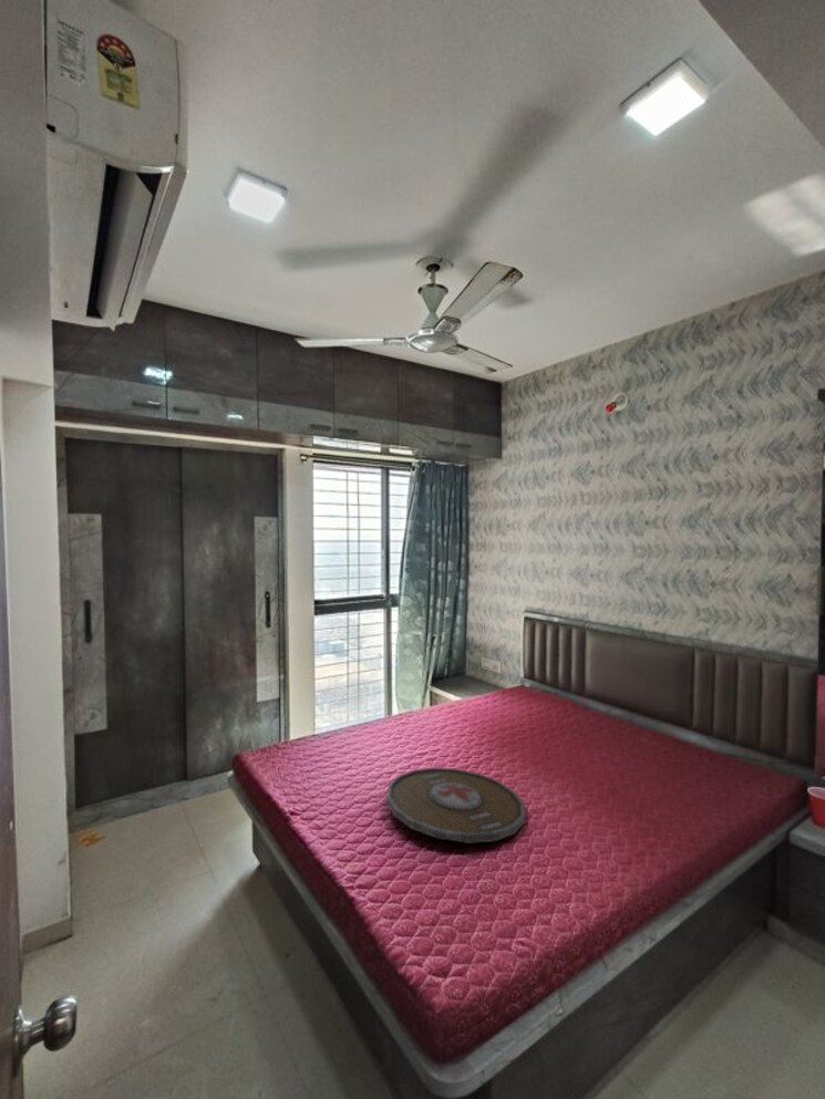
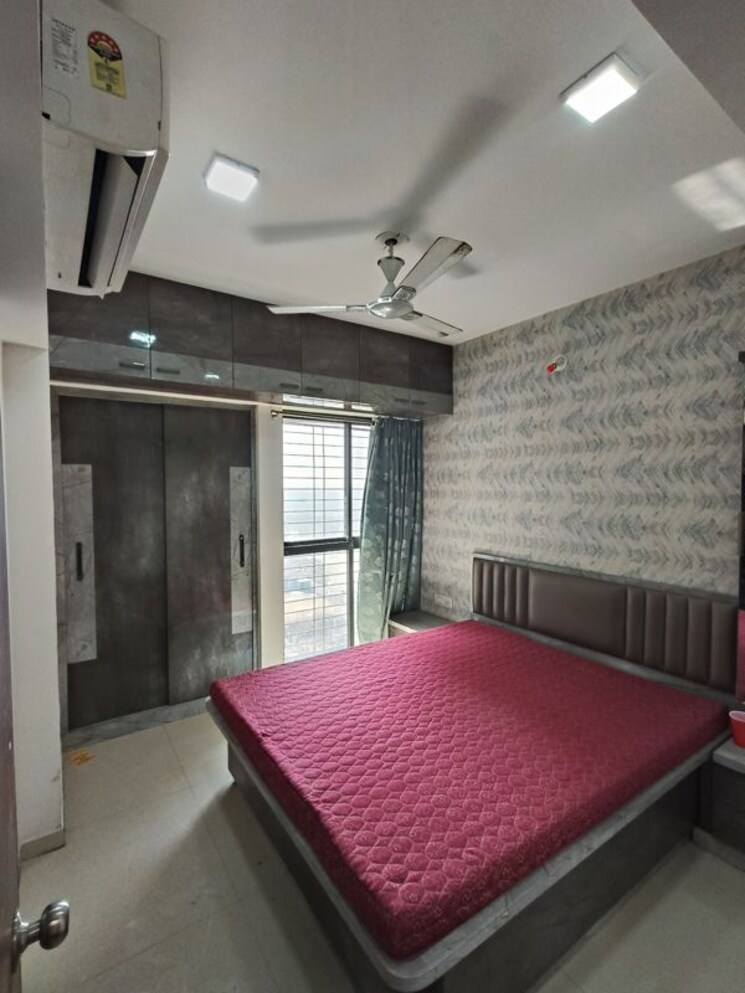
- serving tray (454, 800)
